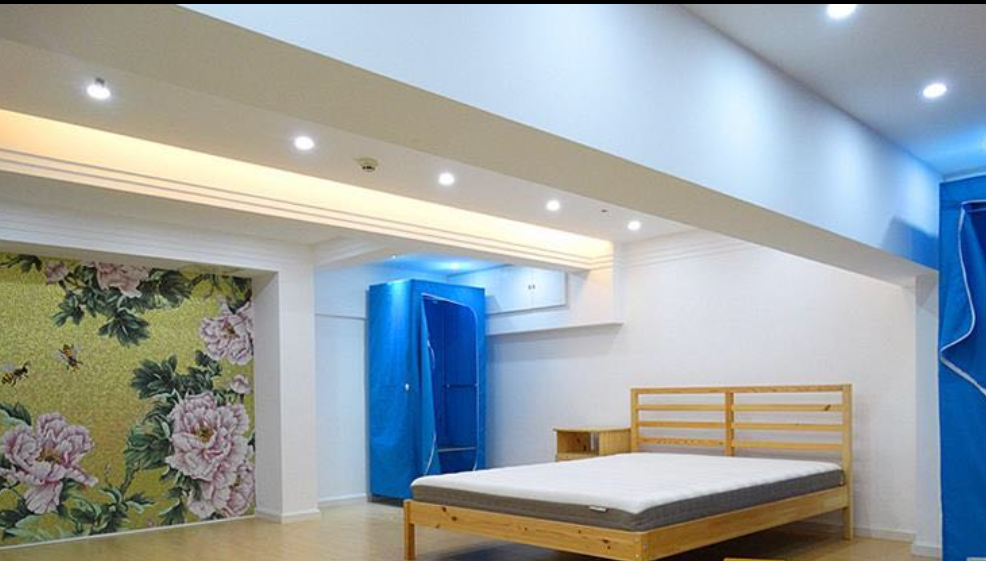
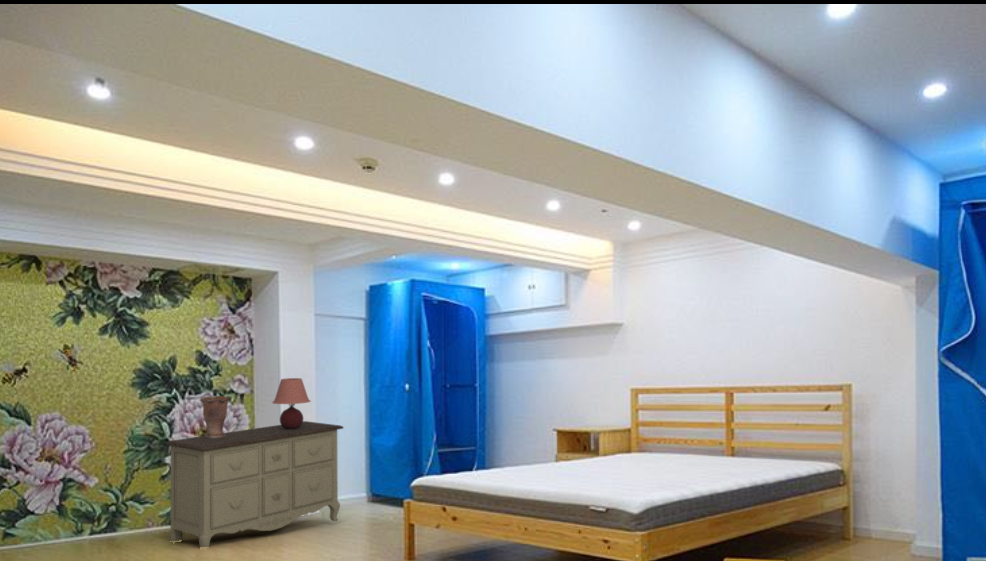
+ table lamp (291, 403)
+ vase (215, 416)
+ dresser (260, 483)
